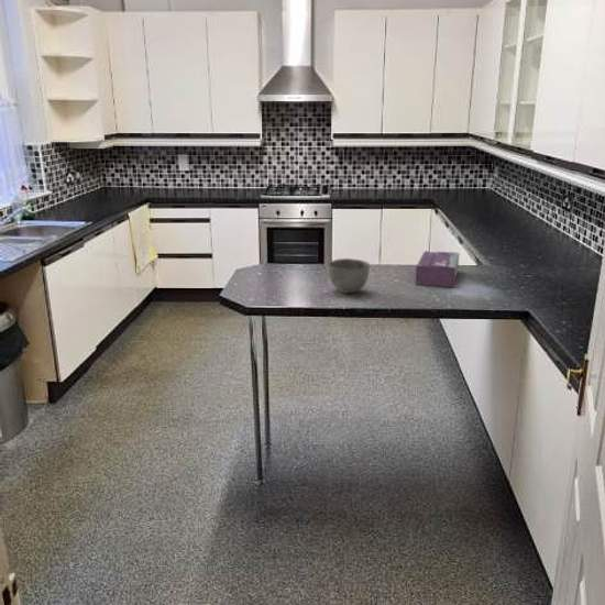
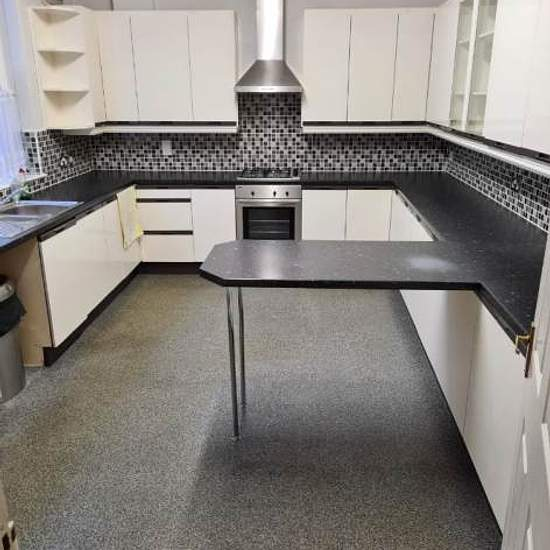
- bowl (348, 277)
- tissue box (438, 267)
